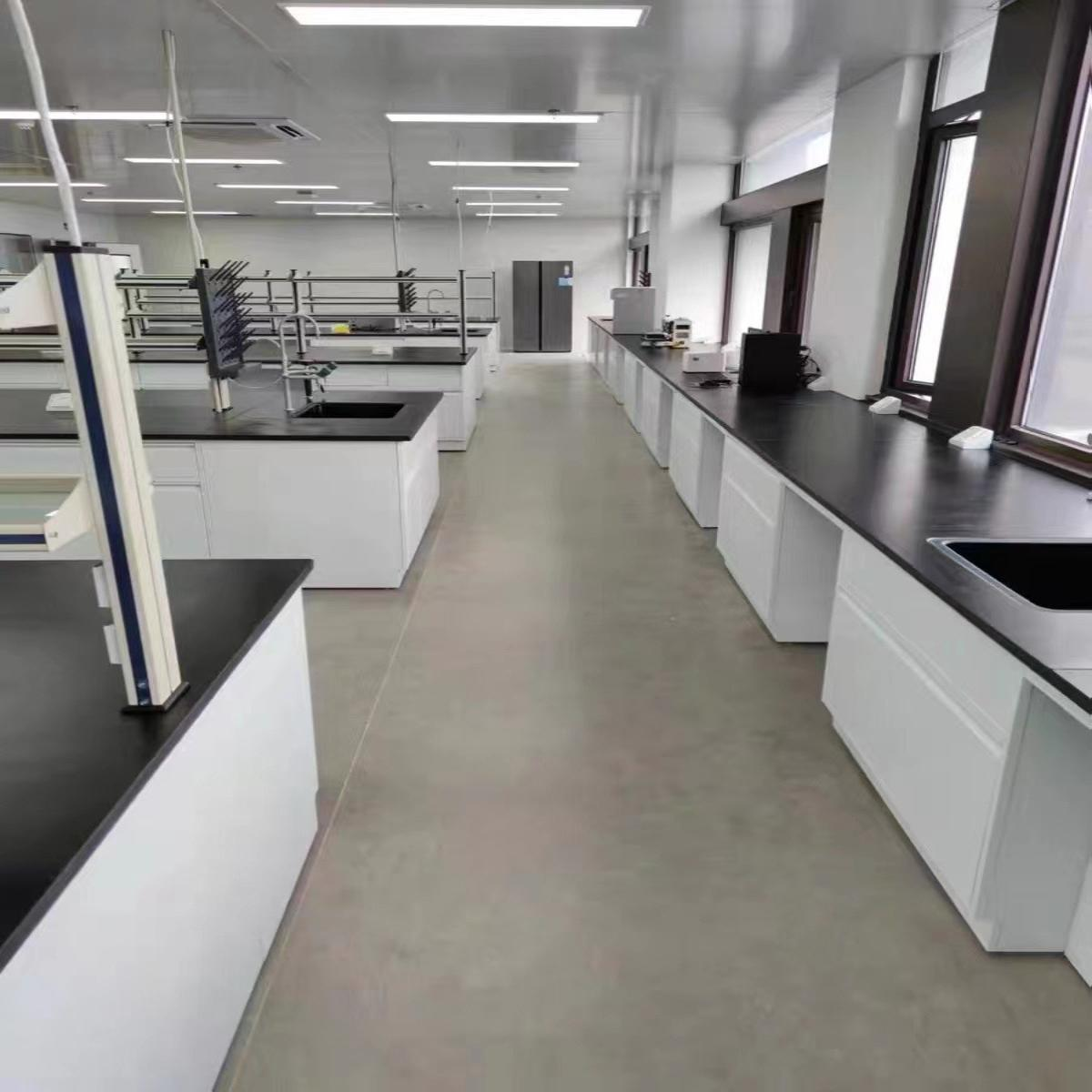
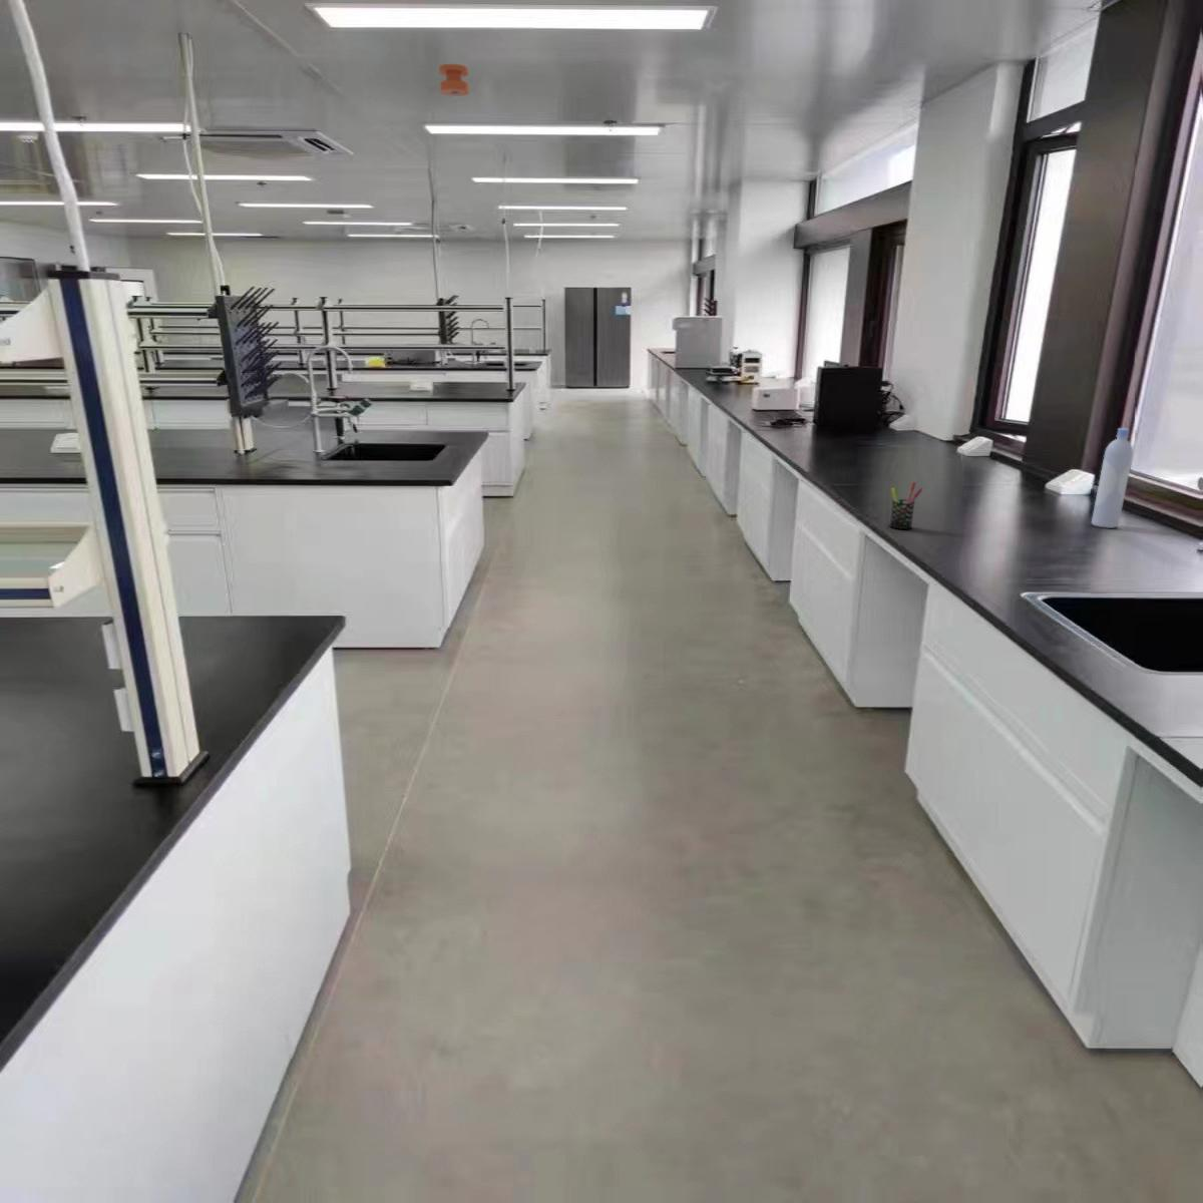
+ bottle (1114, 477)
+ pen holder (902, 505)
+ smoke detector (454, 80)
